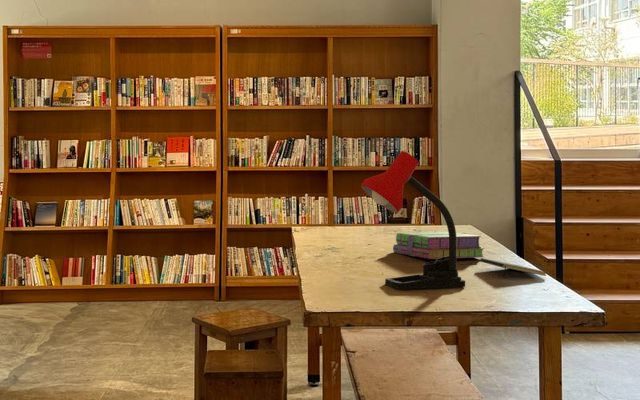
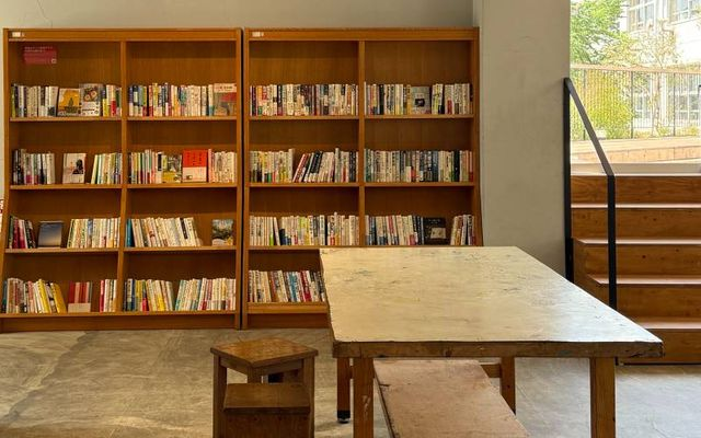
- stack of books (437, 244)
- notepad (512, 266)
- desk lamp (402, 206)
